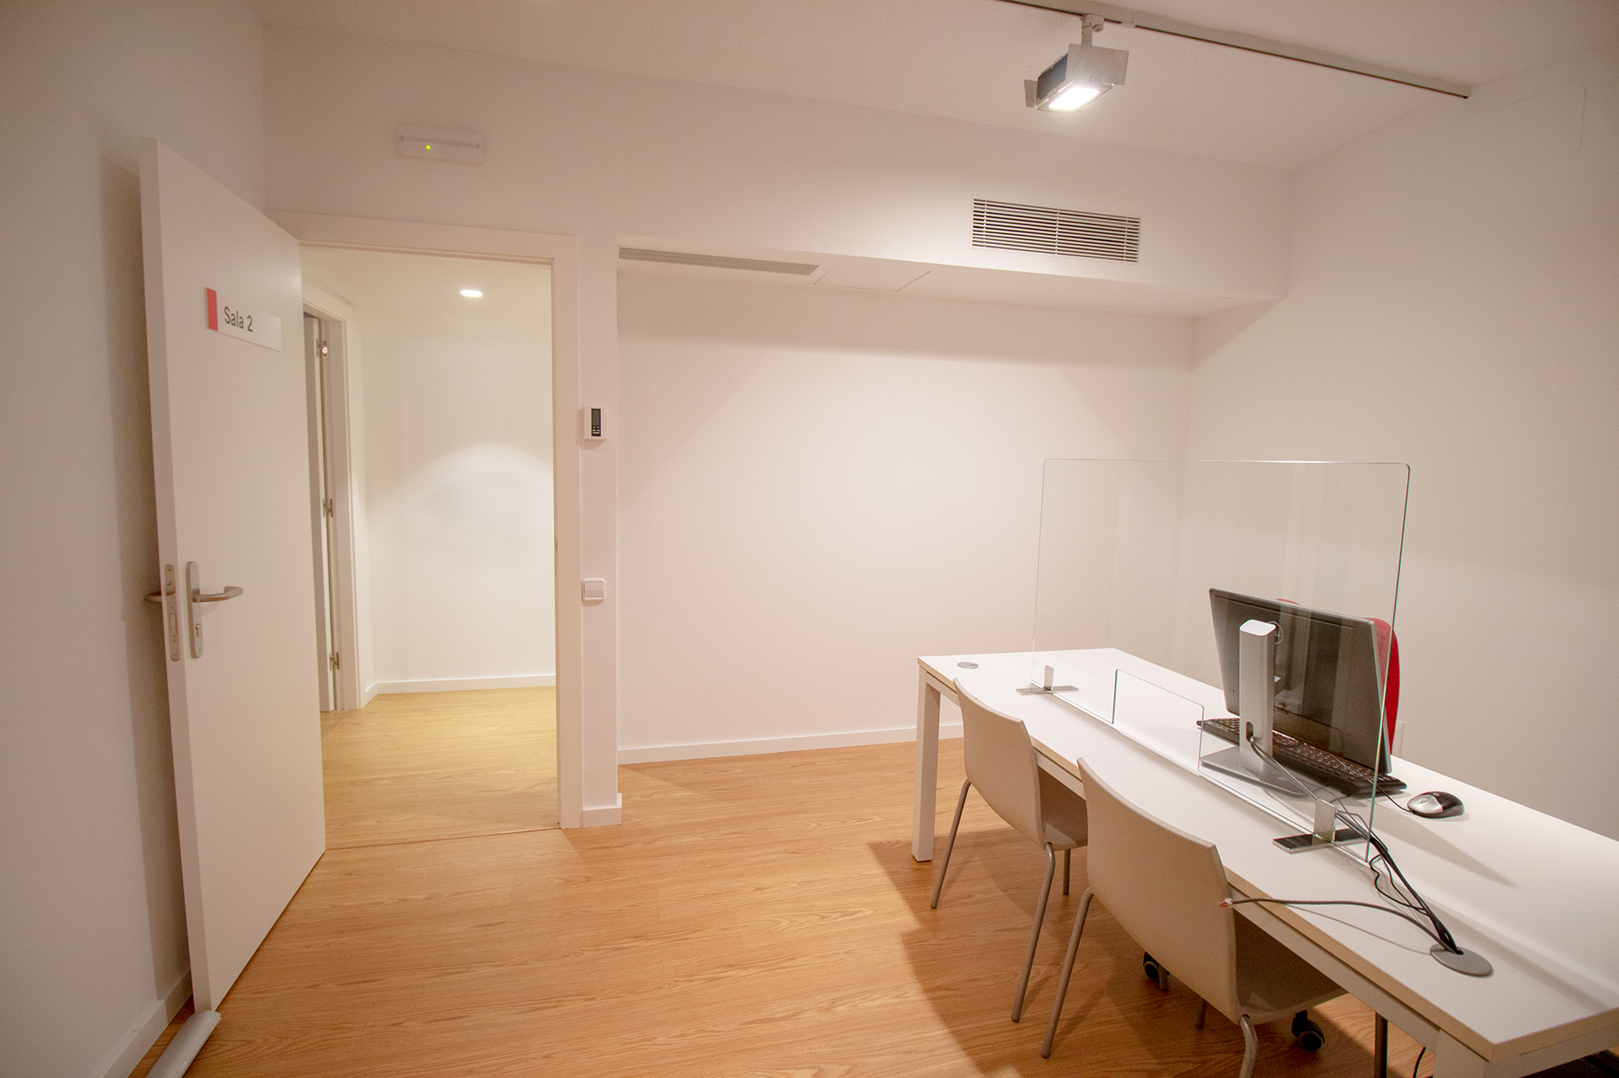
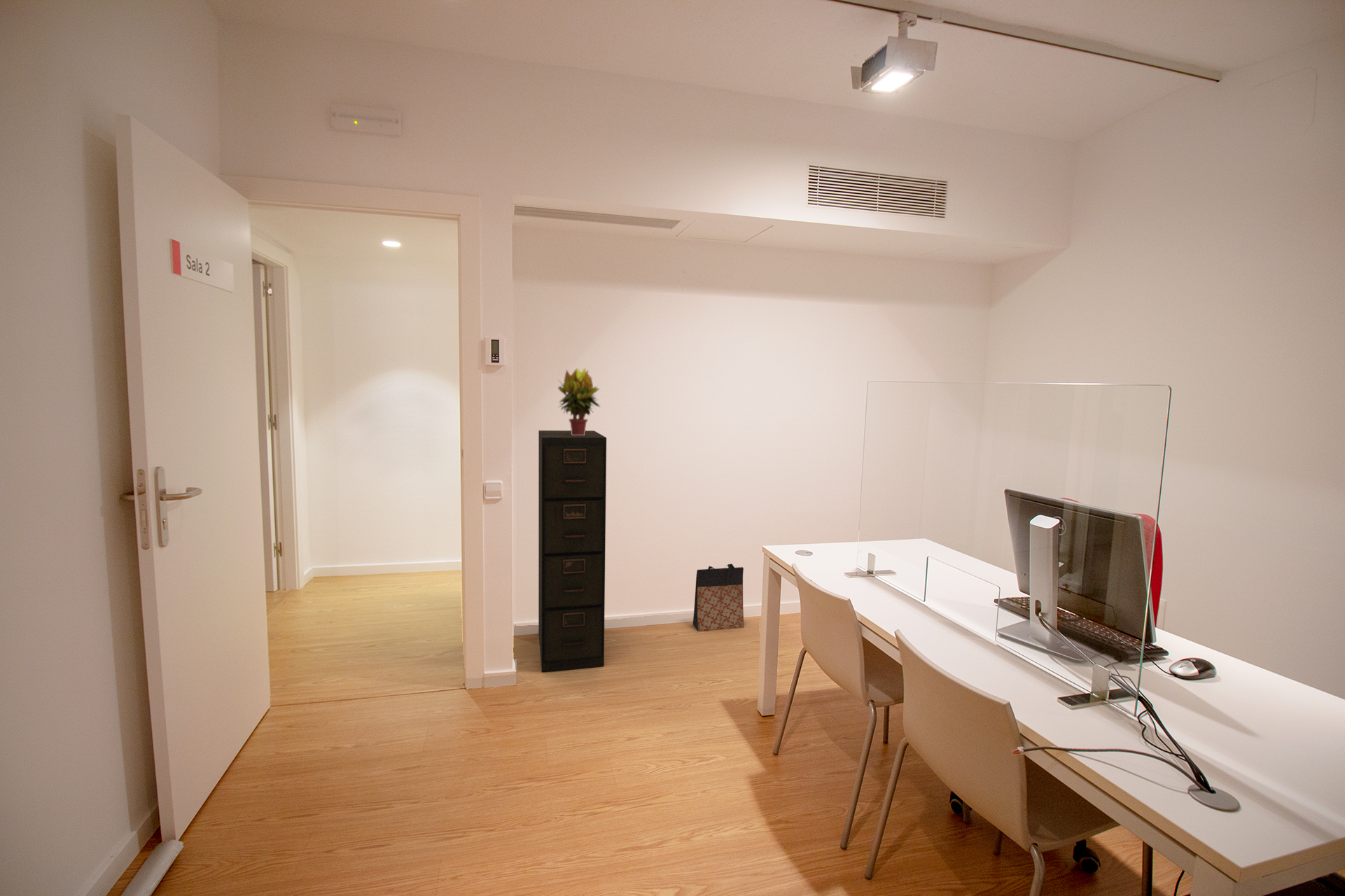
+ potted plant (579, 401)
+ bag (719, 595)
+ filing cabinet (570, 543)
